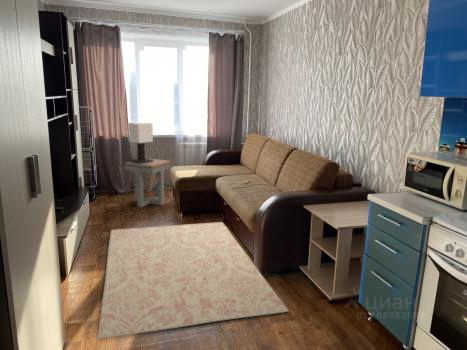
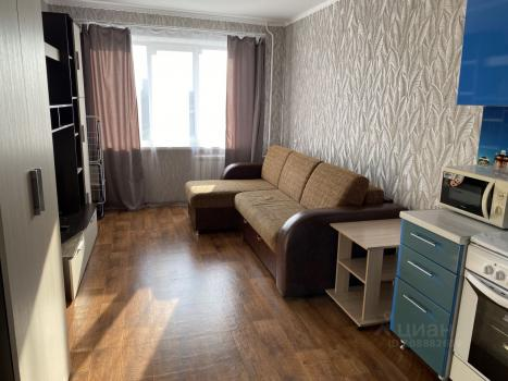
- rug (180, 261)
- table lamp (140, 142)
- side table (149, 182)
